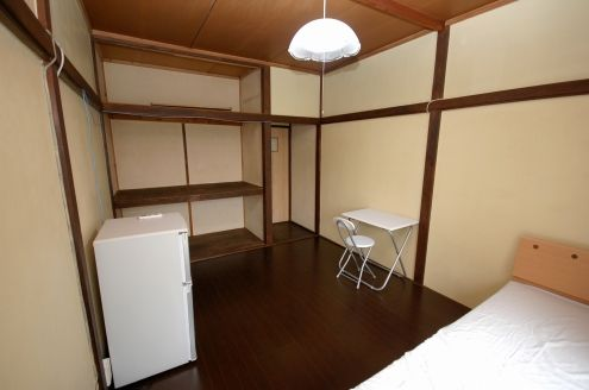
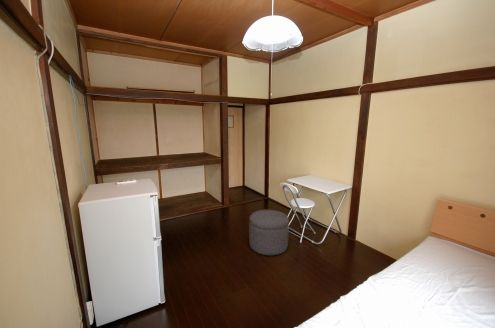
+ ottoman (268, 230)
